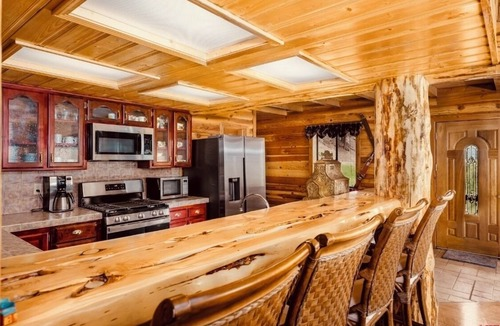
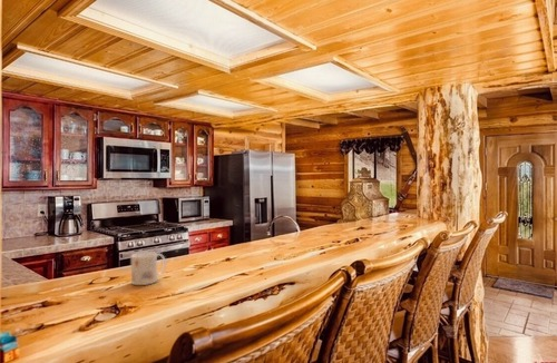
+ mug (149, 266)
